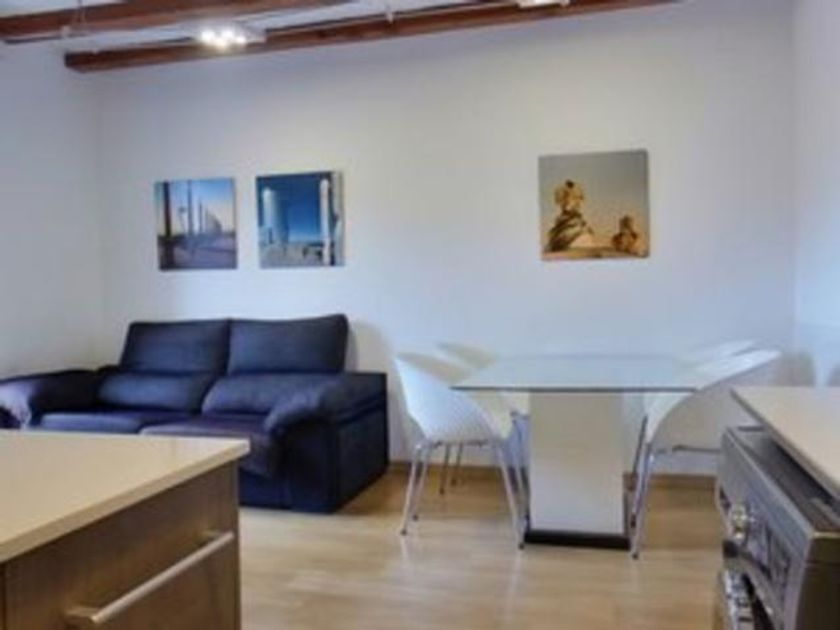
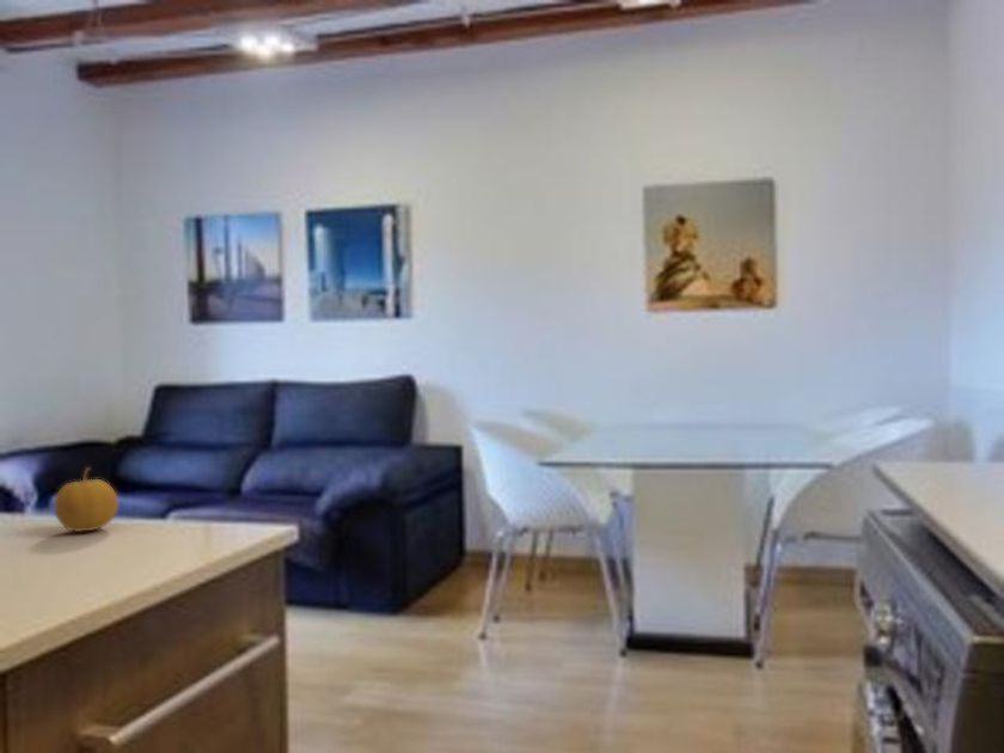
+ fruit (86, 498)
